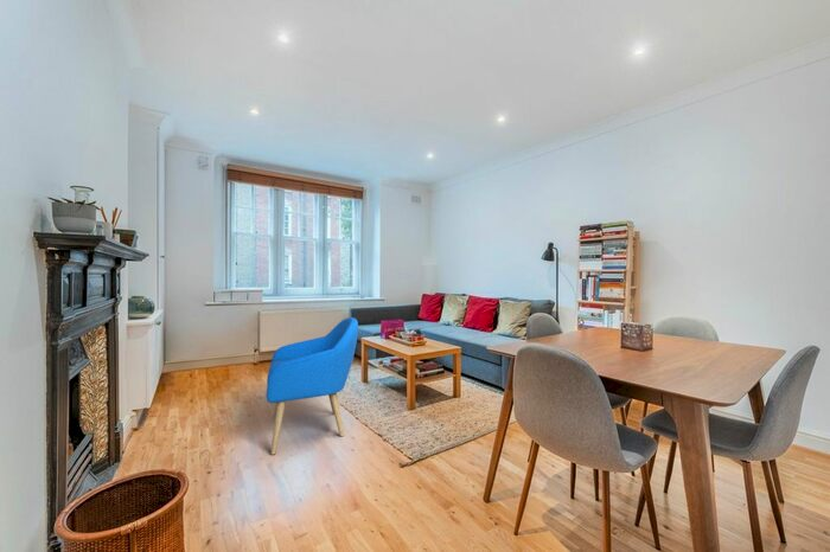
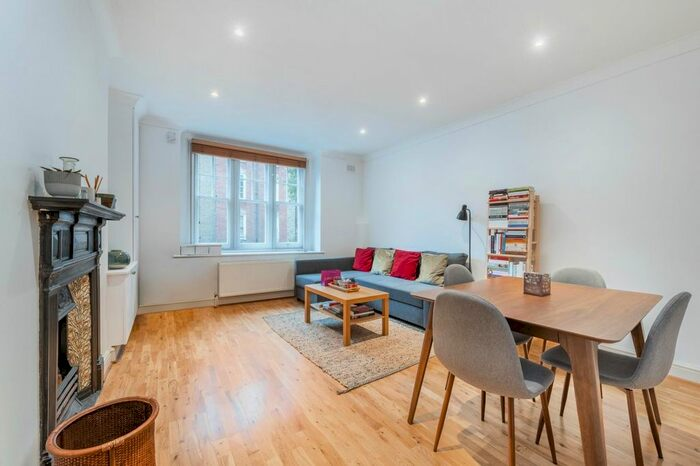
- armchair (313, 373)
